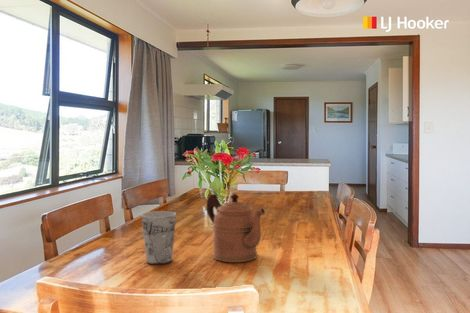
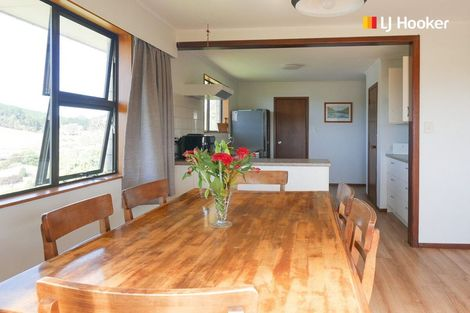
- cup (159, 237)
- coffeepot (234, 224)
